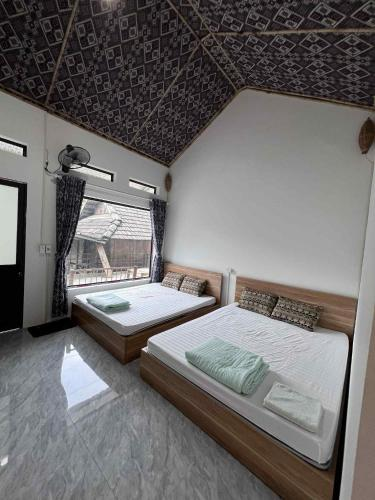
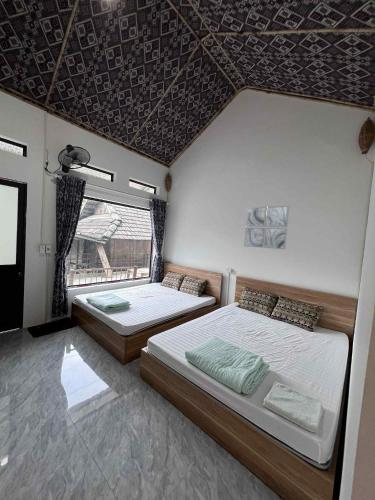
+ wall art (264, 226)
